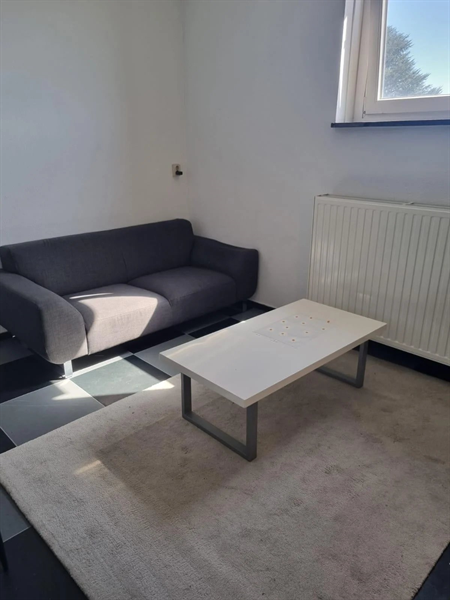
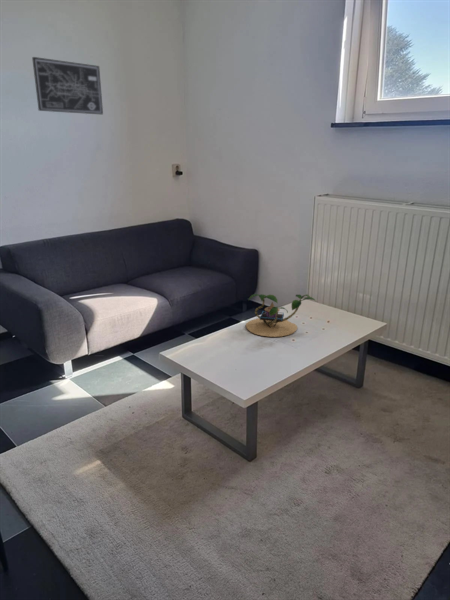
+ plant (279, 312)
+ wall art (69, 87)
